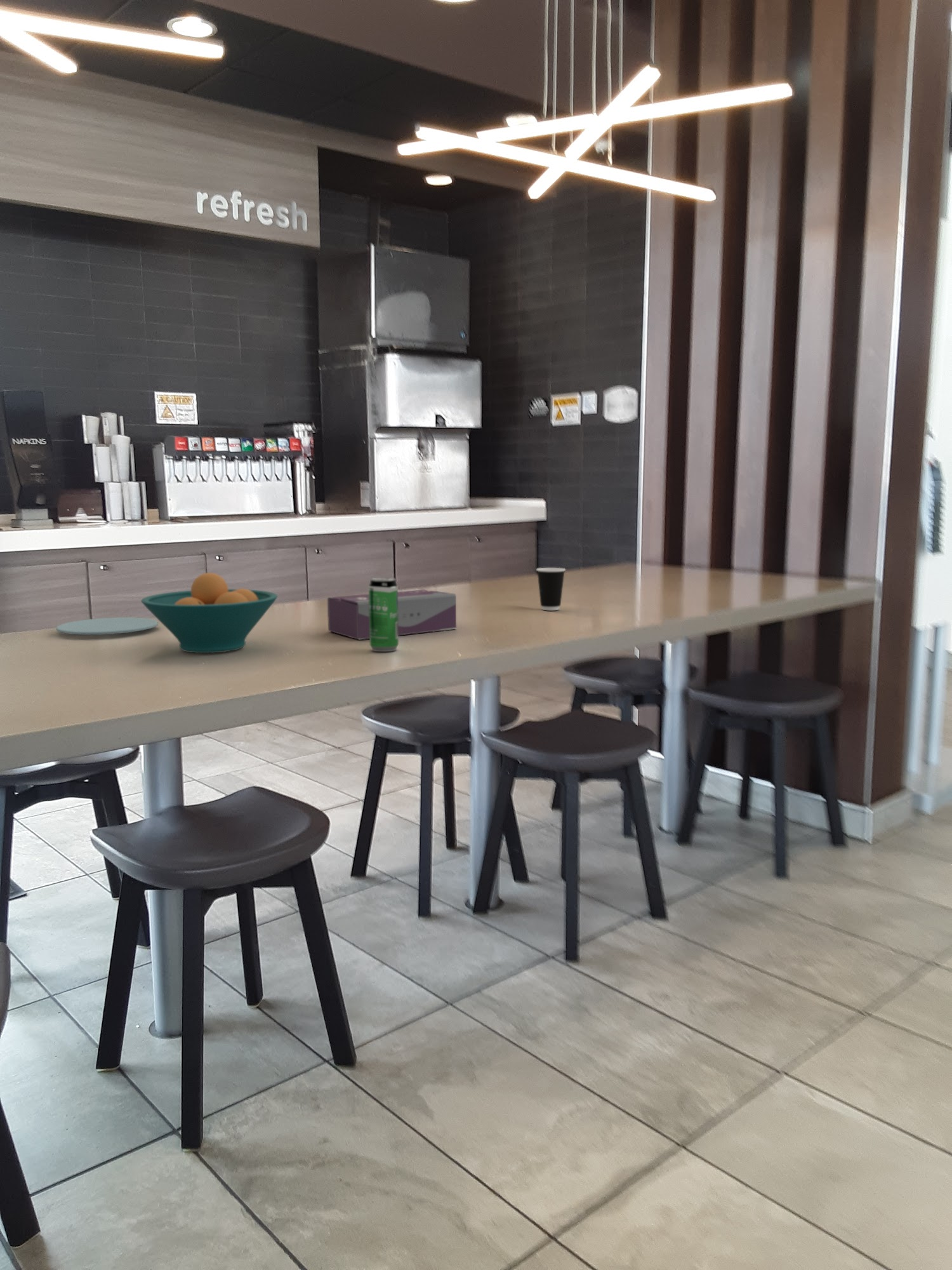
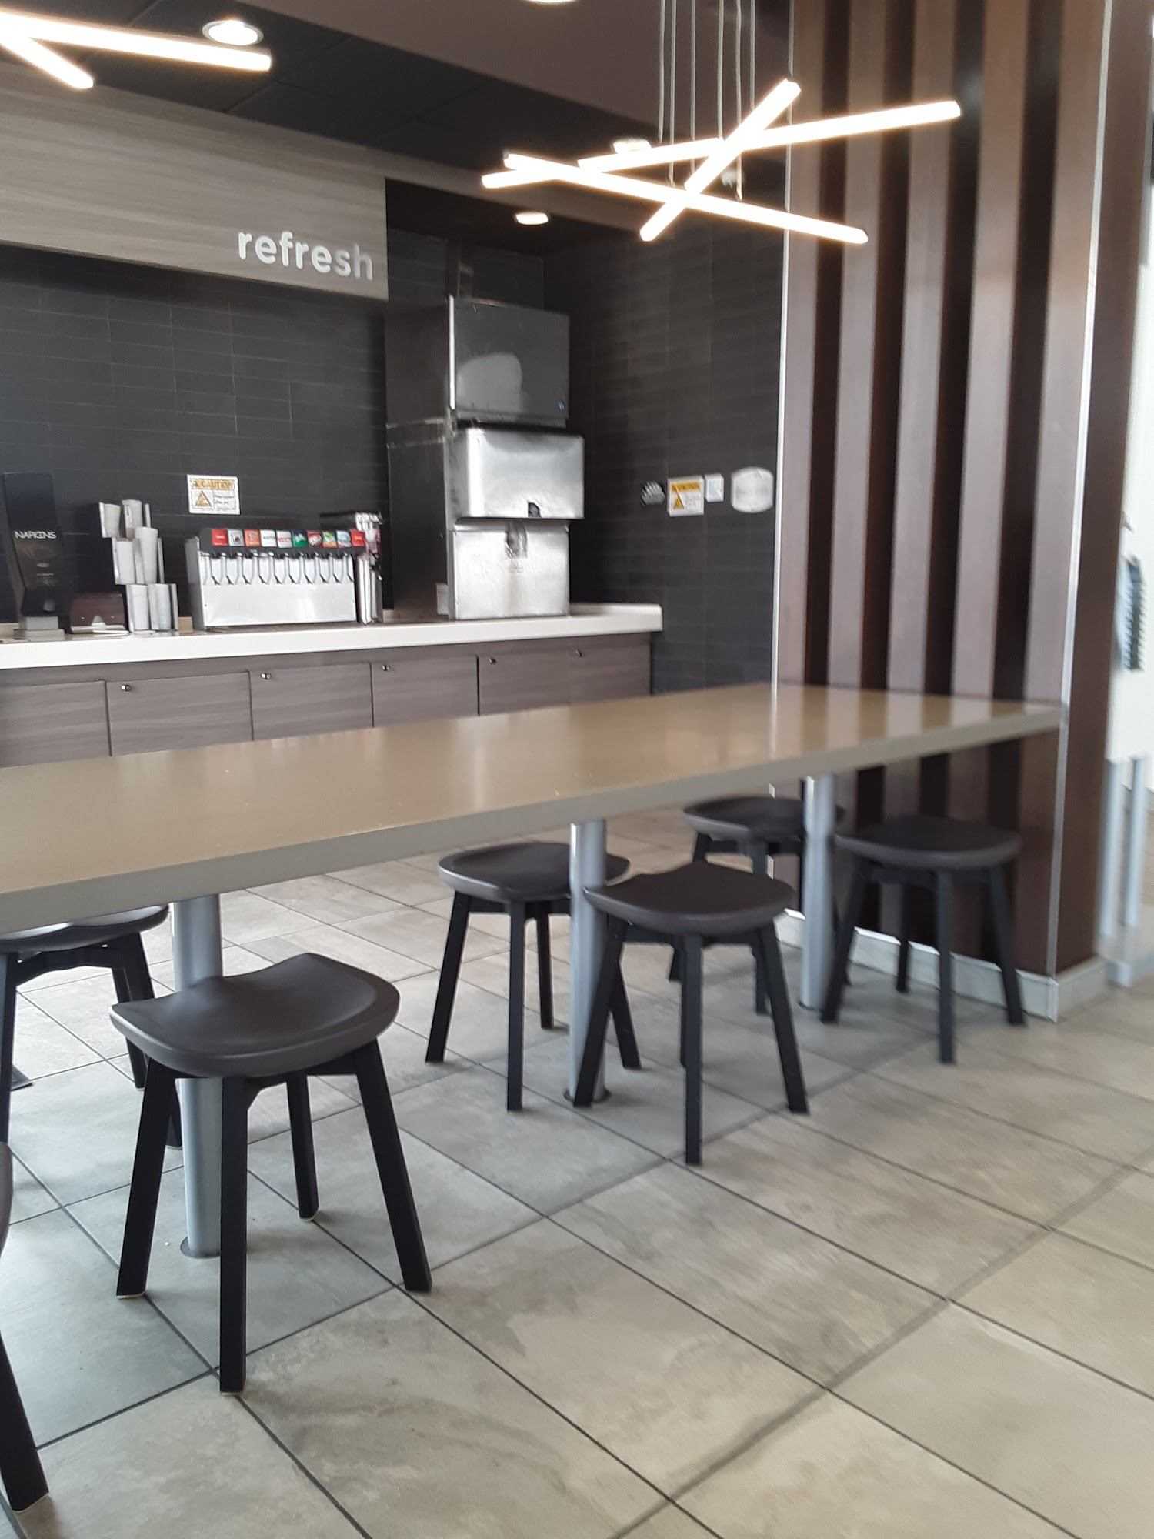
- dixie cup (550, 589)
- beverage can (383, 614)
- tissue box (398, 612)
- fruit bowl (211, 611)
- paper plate (108, 627)
